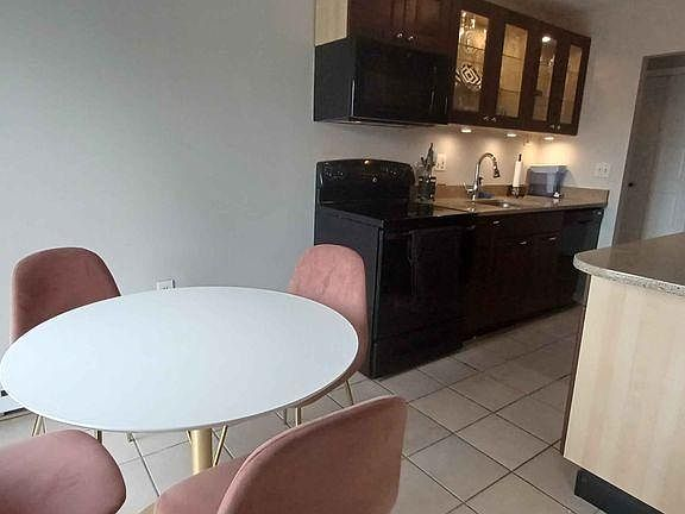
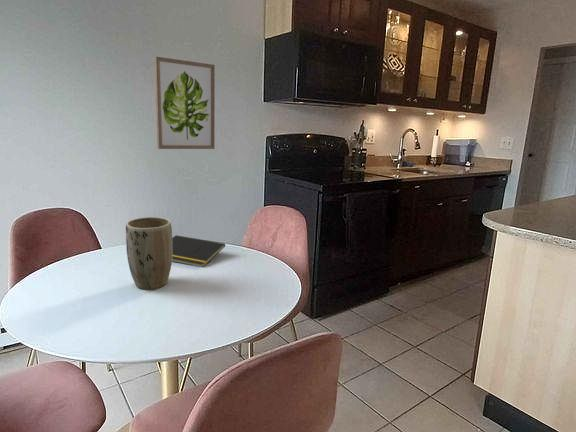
+ notepad (188, 250)
+ wall art (186, 106)
+ plant pot (150, 253)
